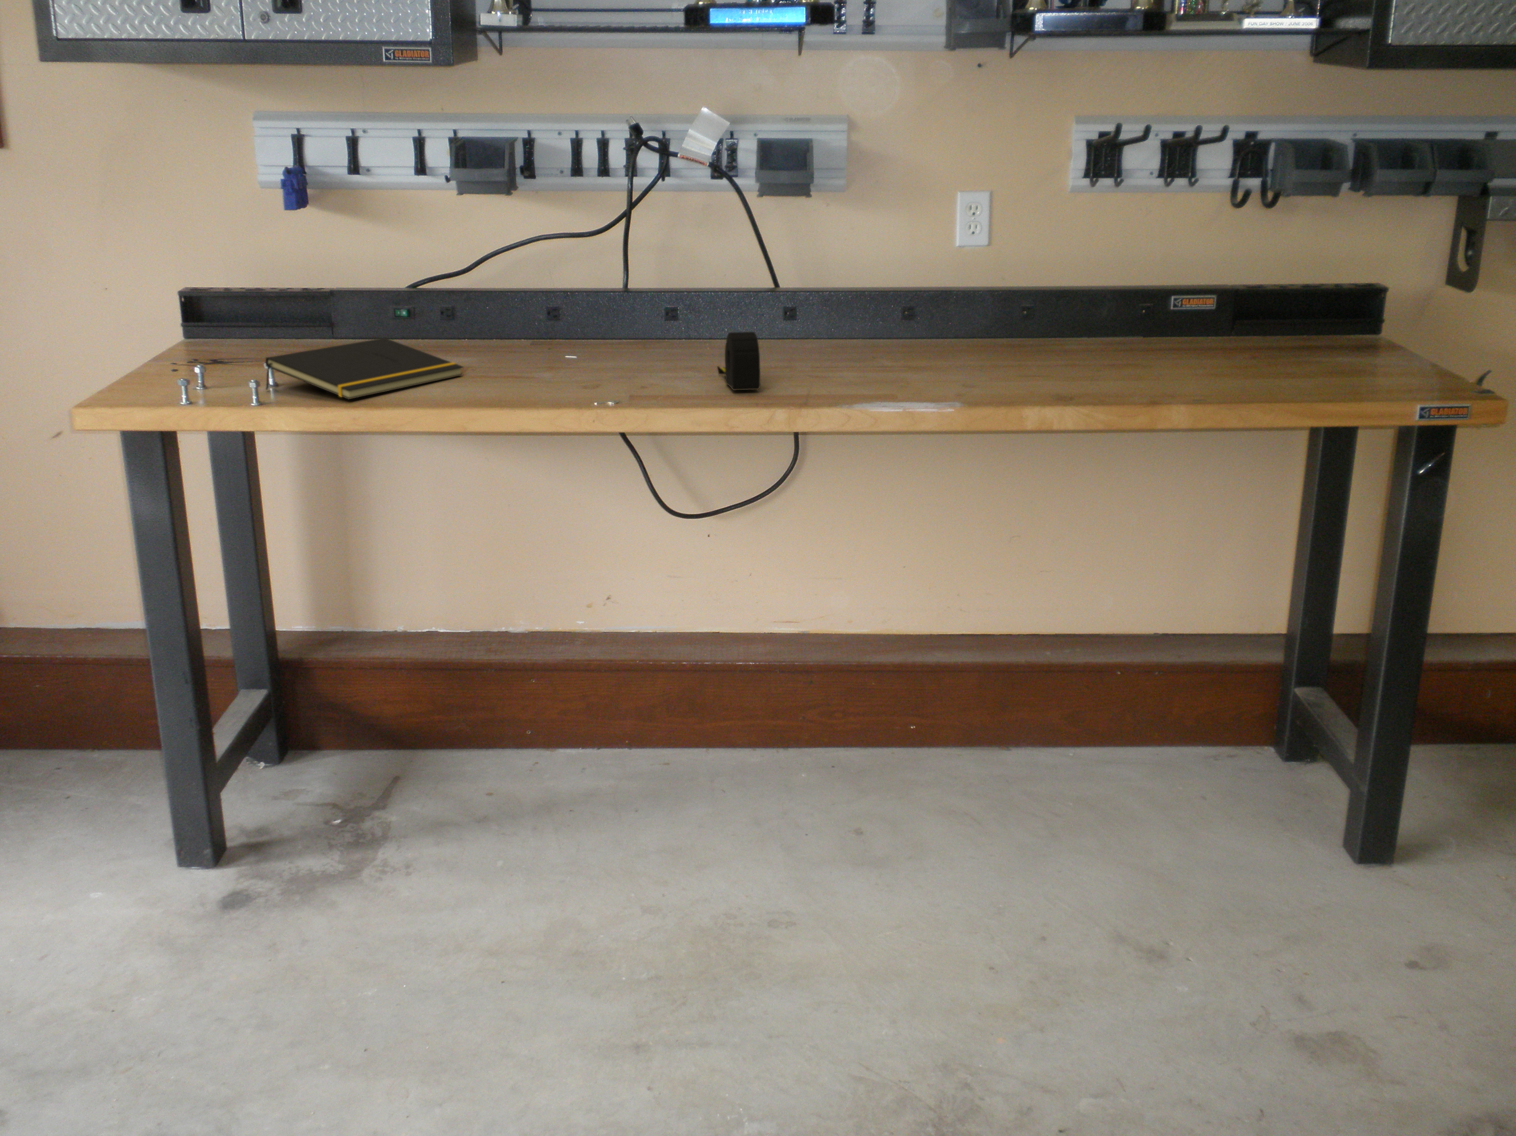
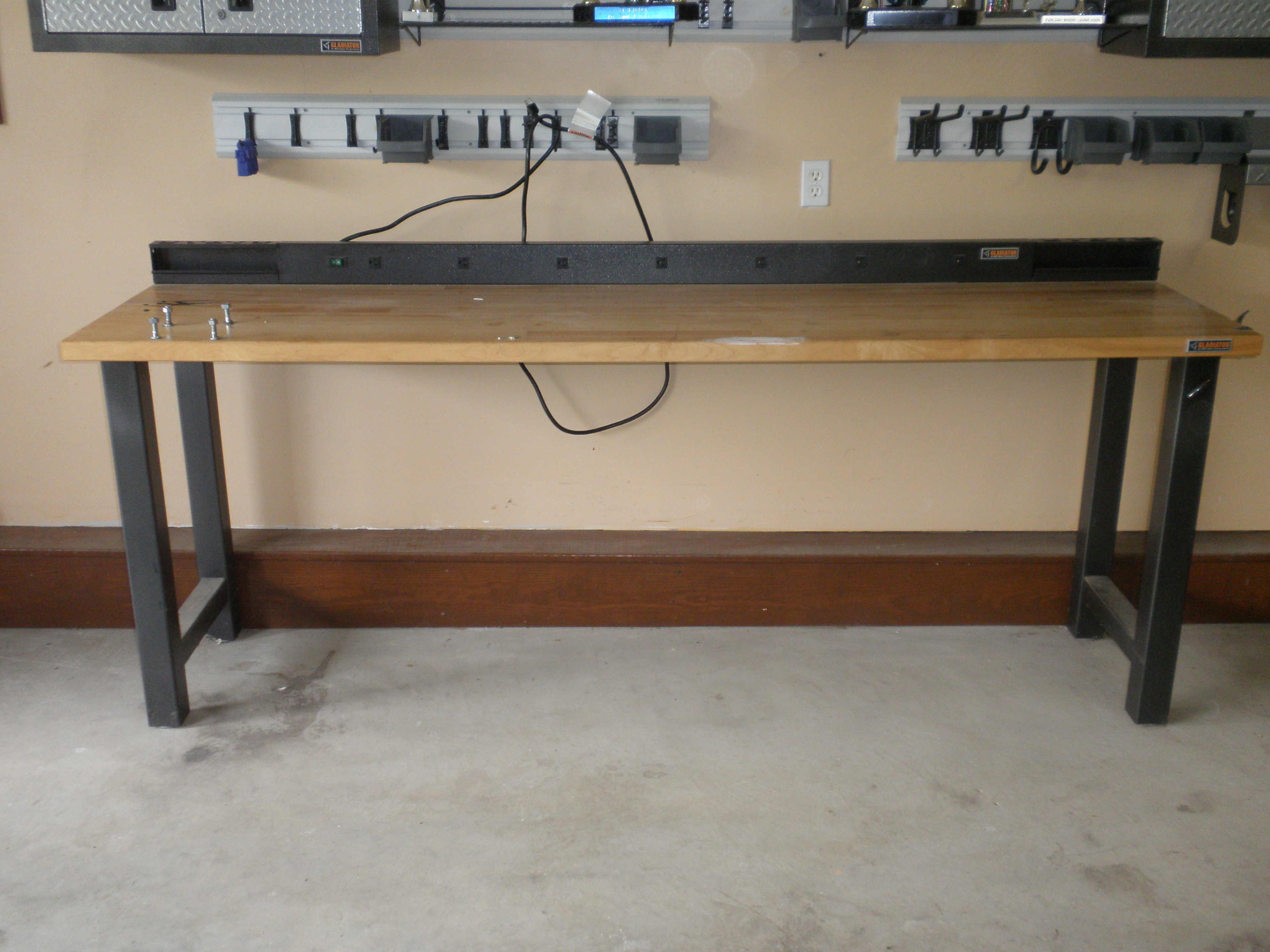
- notepad (368, 366)
- tape measure (738, 356)
